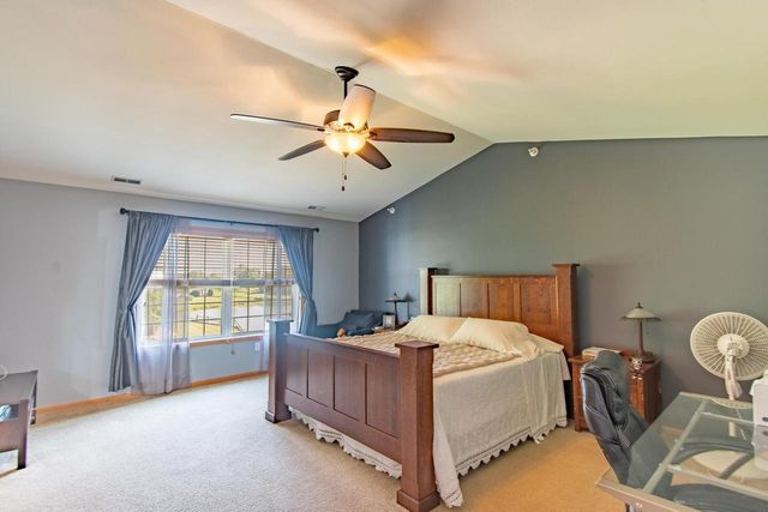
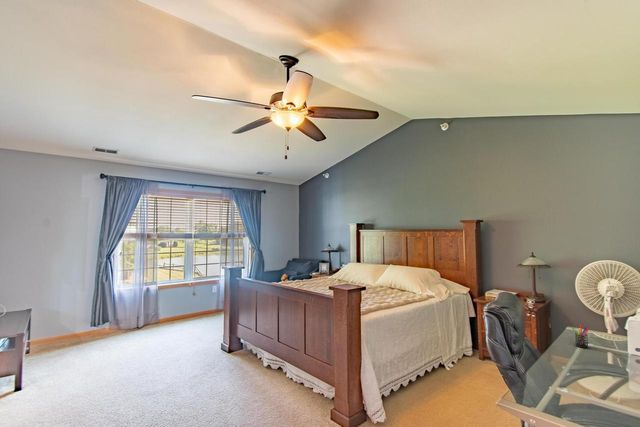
+ pen holder (579, 335)
